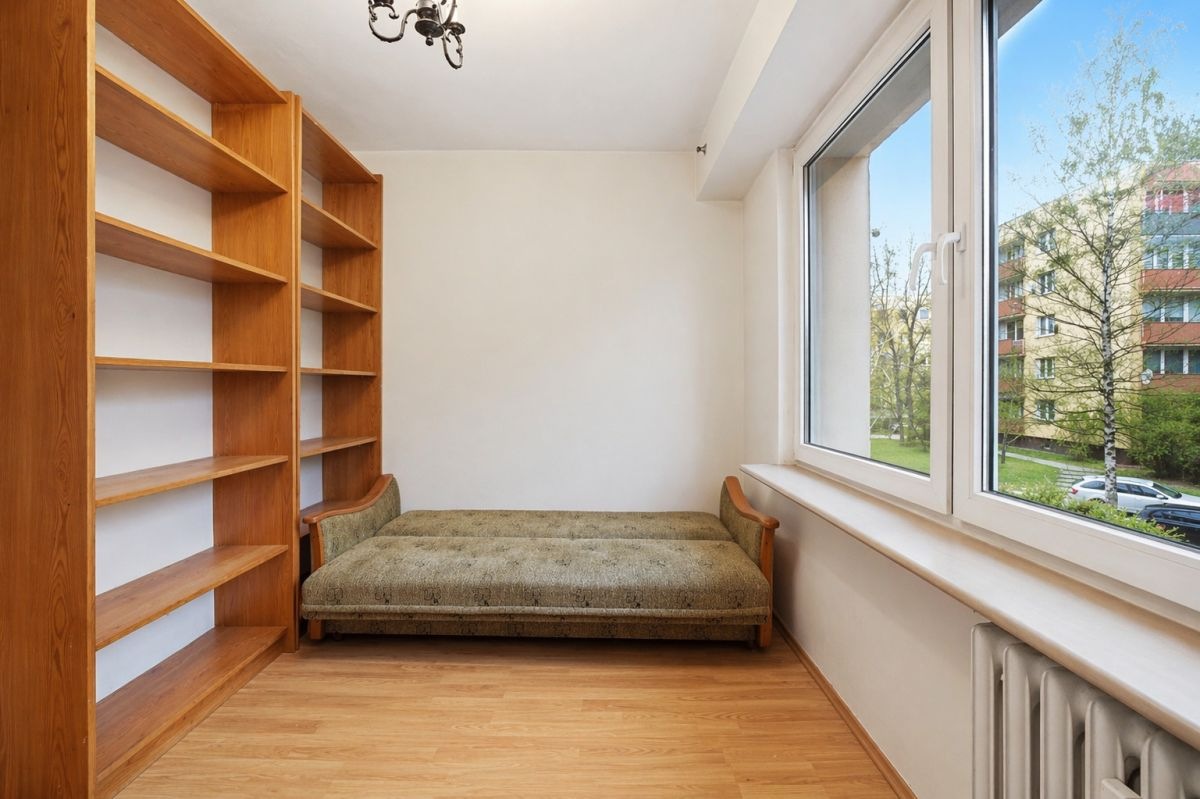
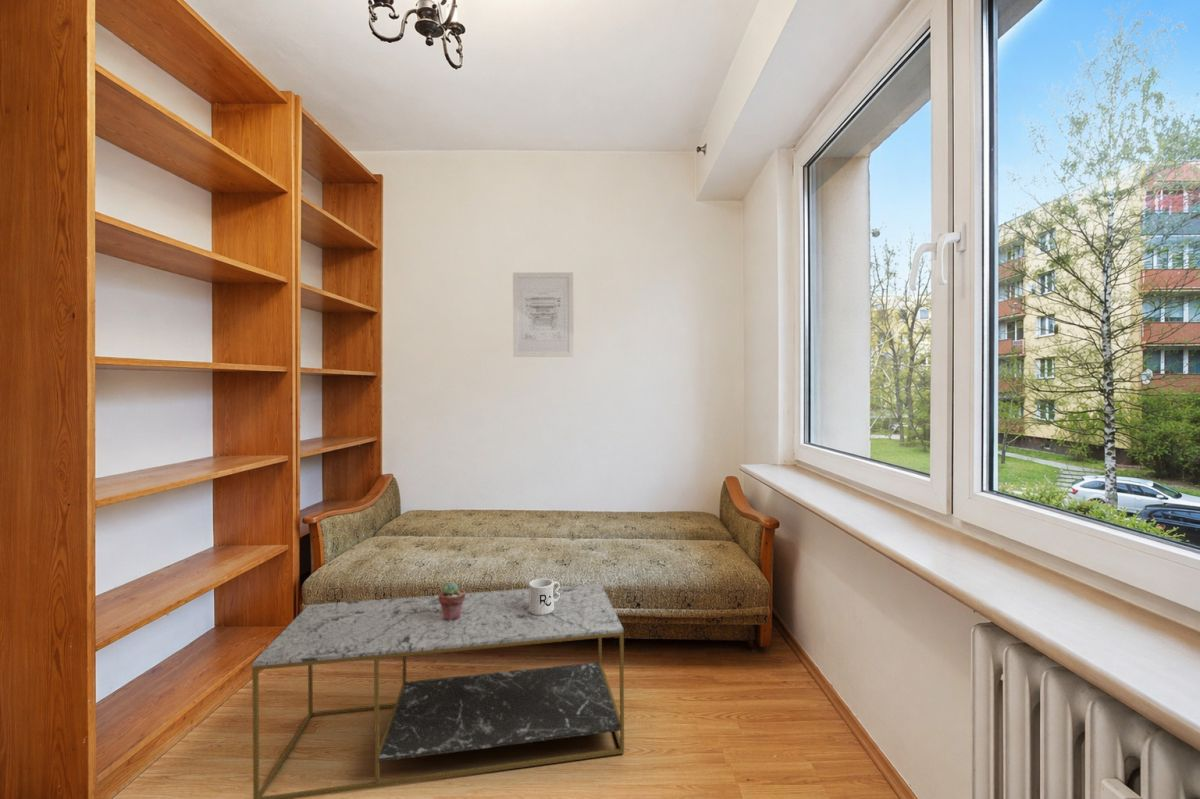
+ mug (545, 595)
+ coffee table (458, 676)
+ wall art (543, 314)
+ potted succulent (451, 599)
